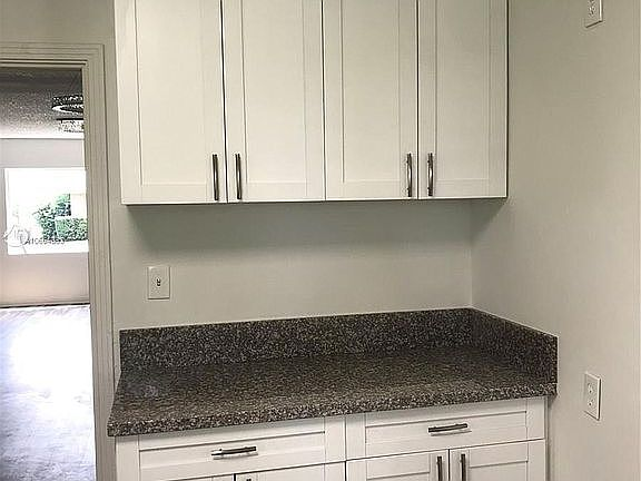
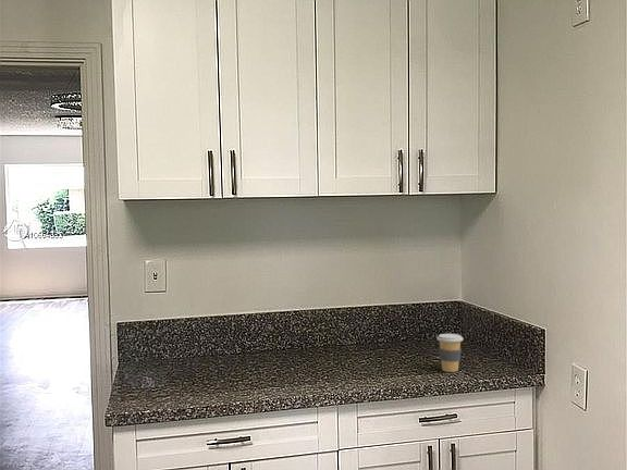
+ coffee cup (450, 352)
